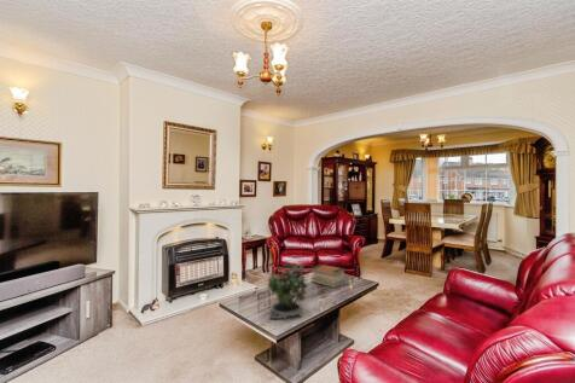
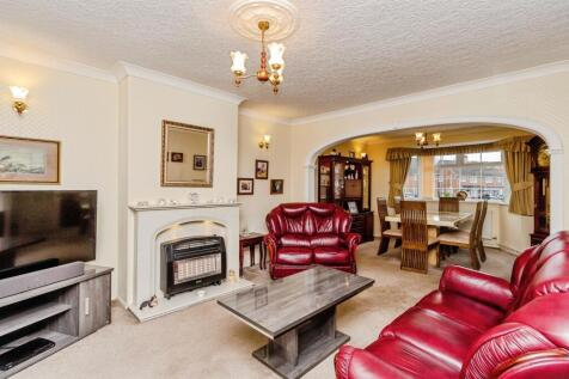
- potted plant (288, 286)
- book stack (327, 275)
